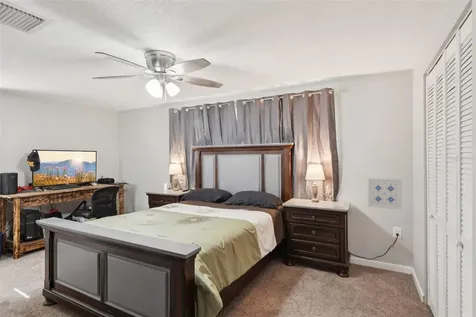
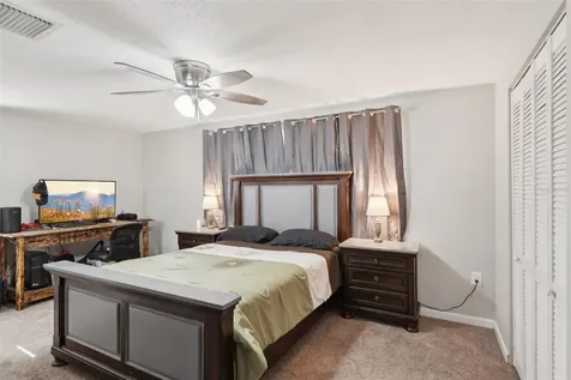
- wall art (384, 193)
